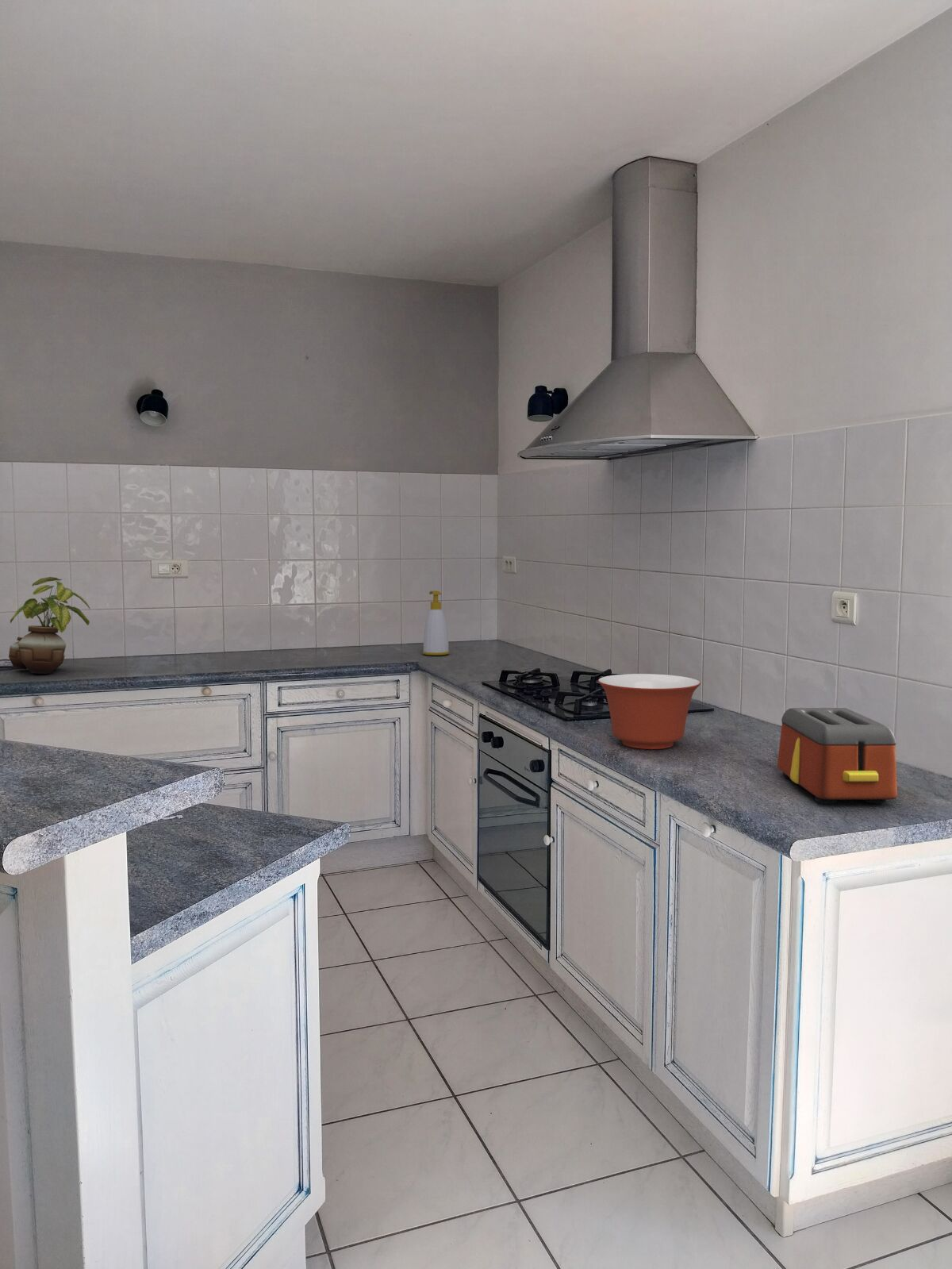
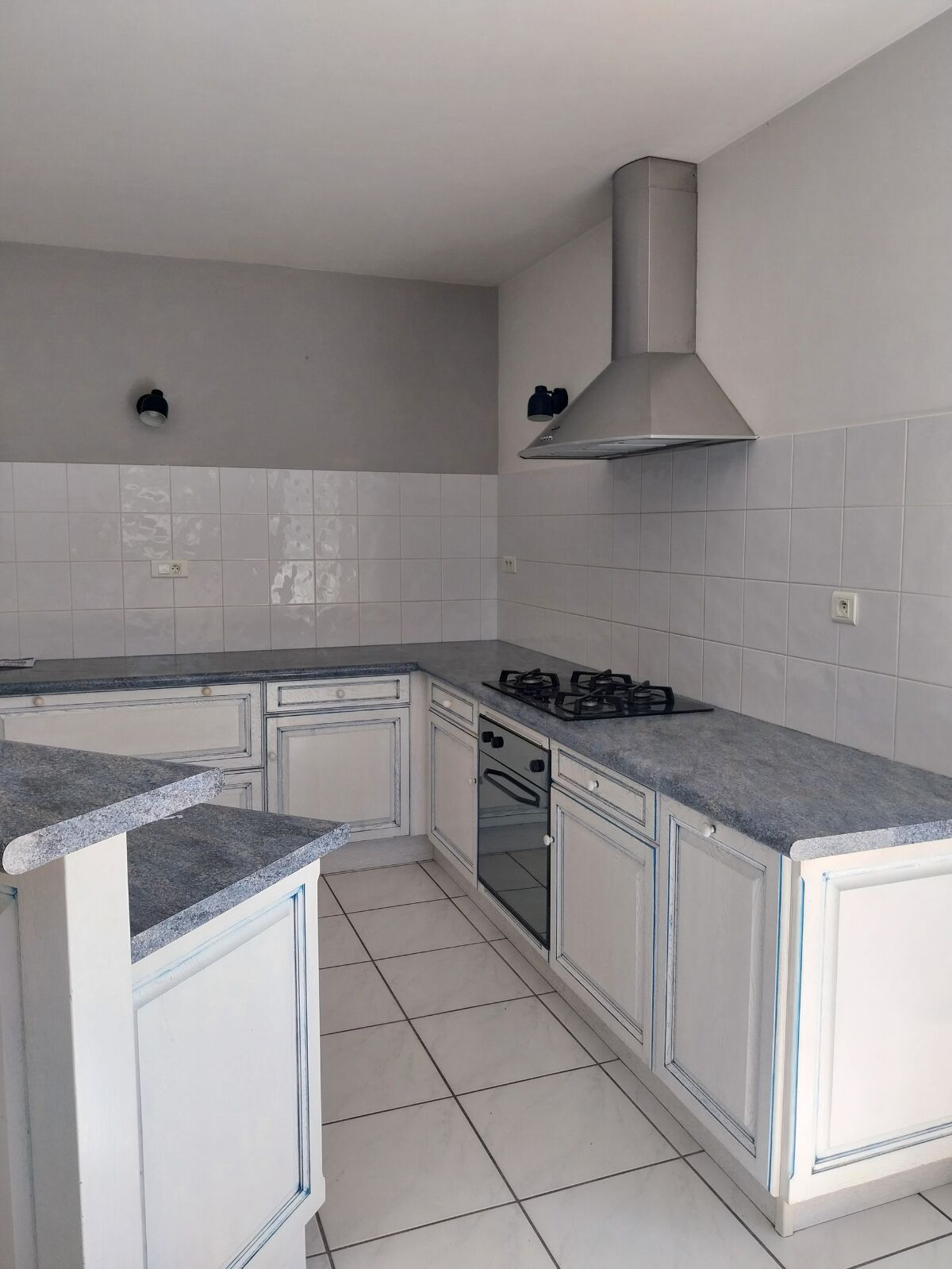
- mixing bowl (648, 712)
- soap bottle (436, 622)
- potted plant (48, 625)
- toaster (835, 753)
